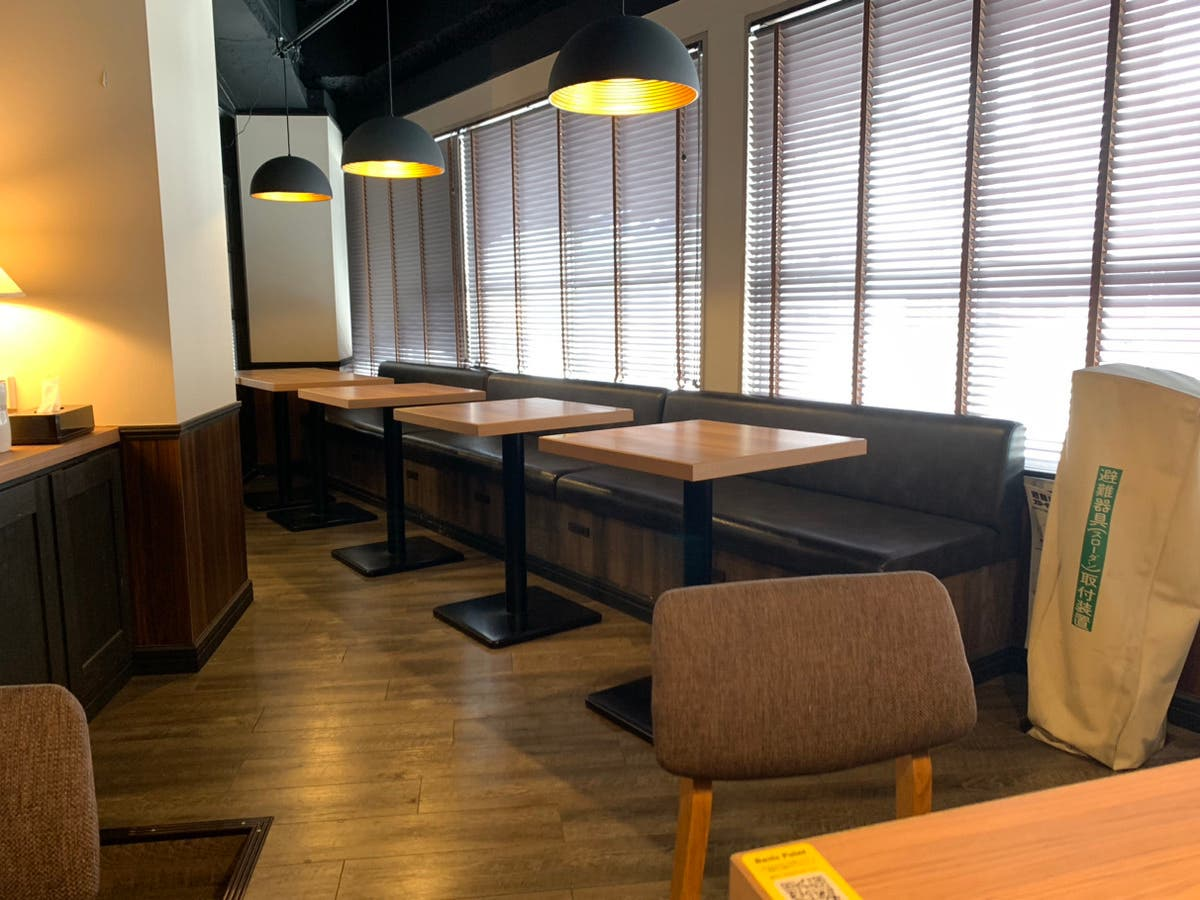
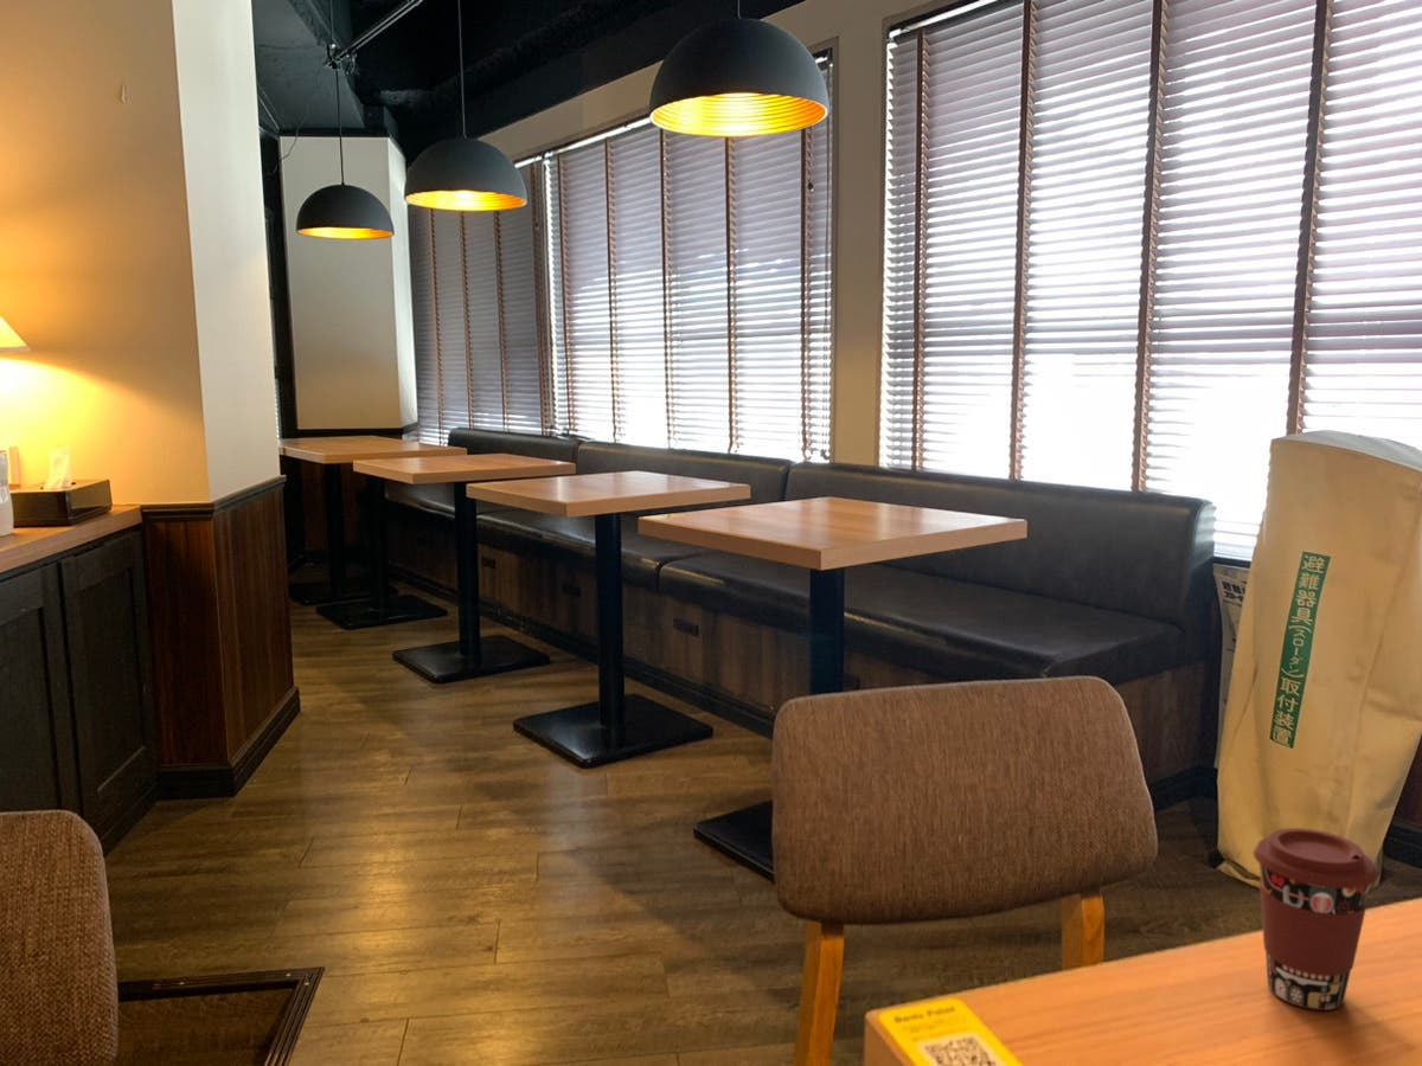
+ coffee cup (1309, 918)
